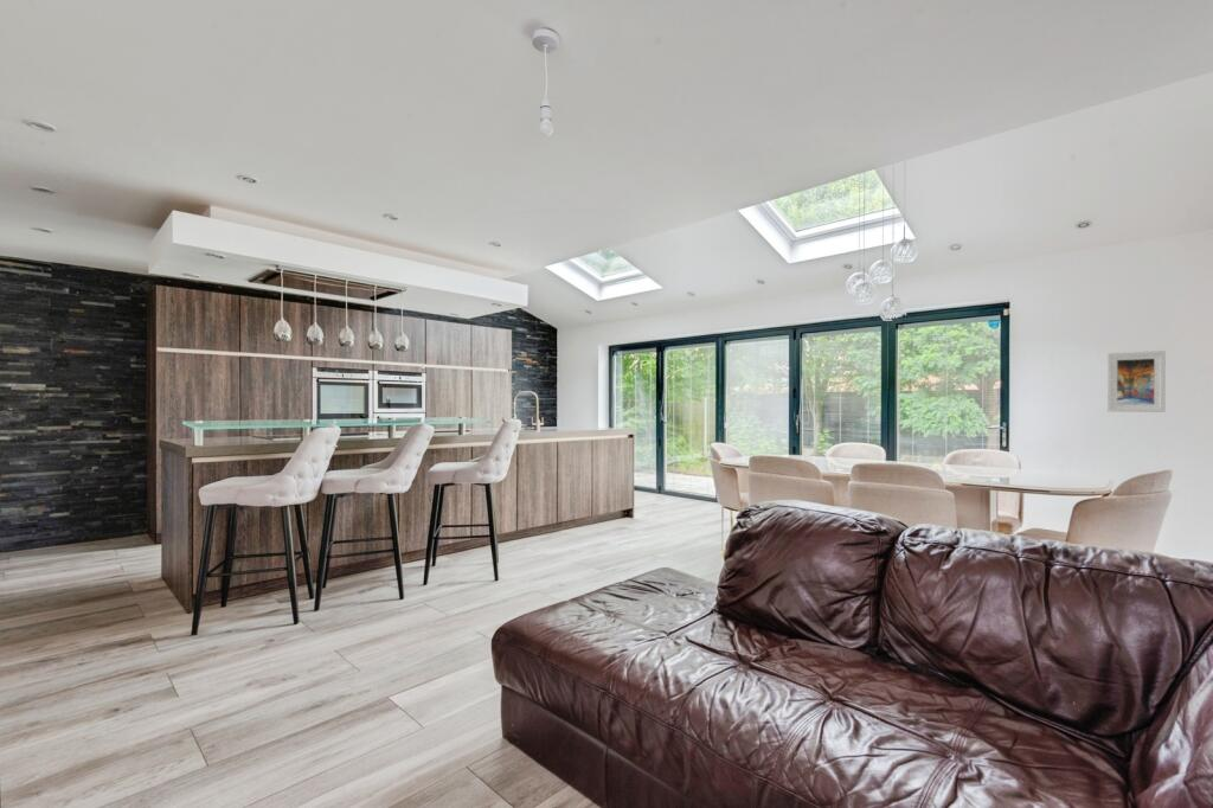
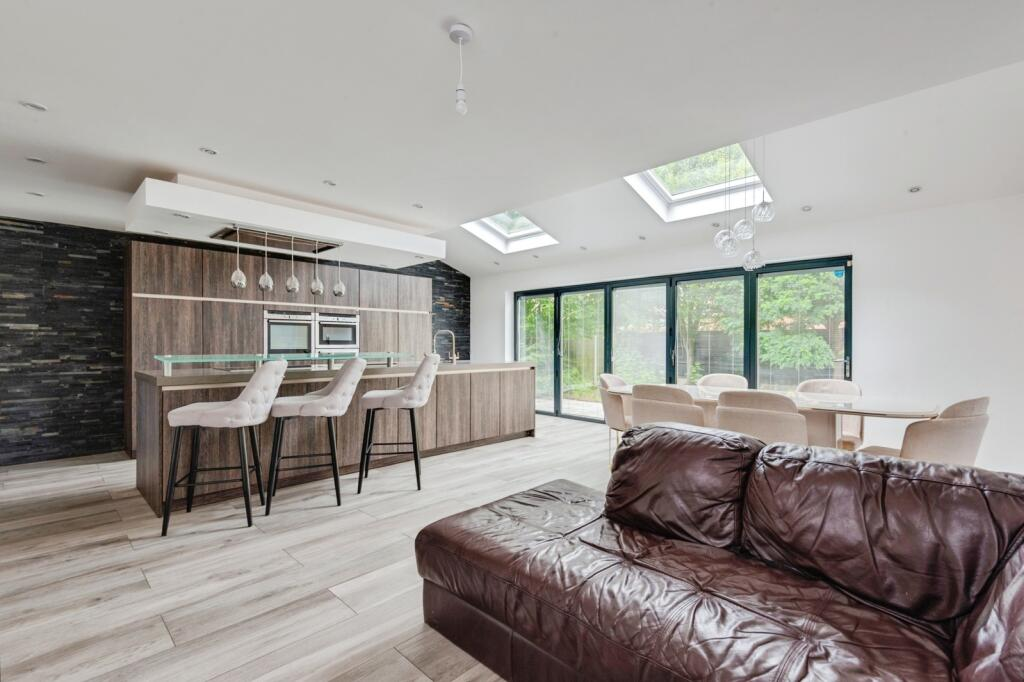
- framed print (1135, 381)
